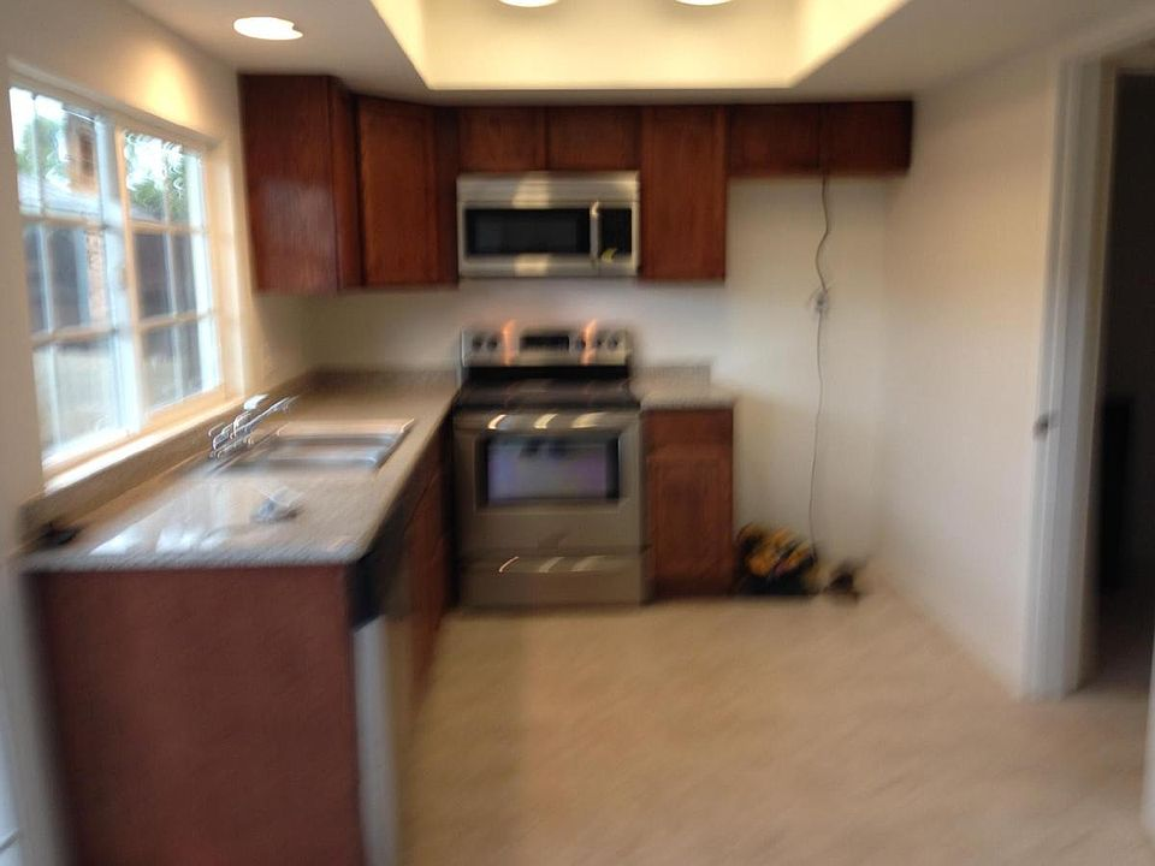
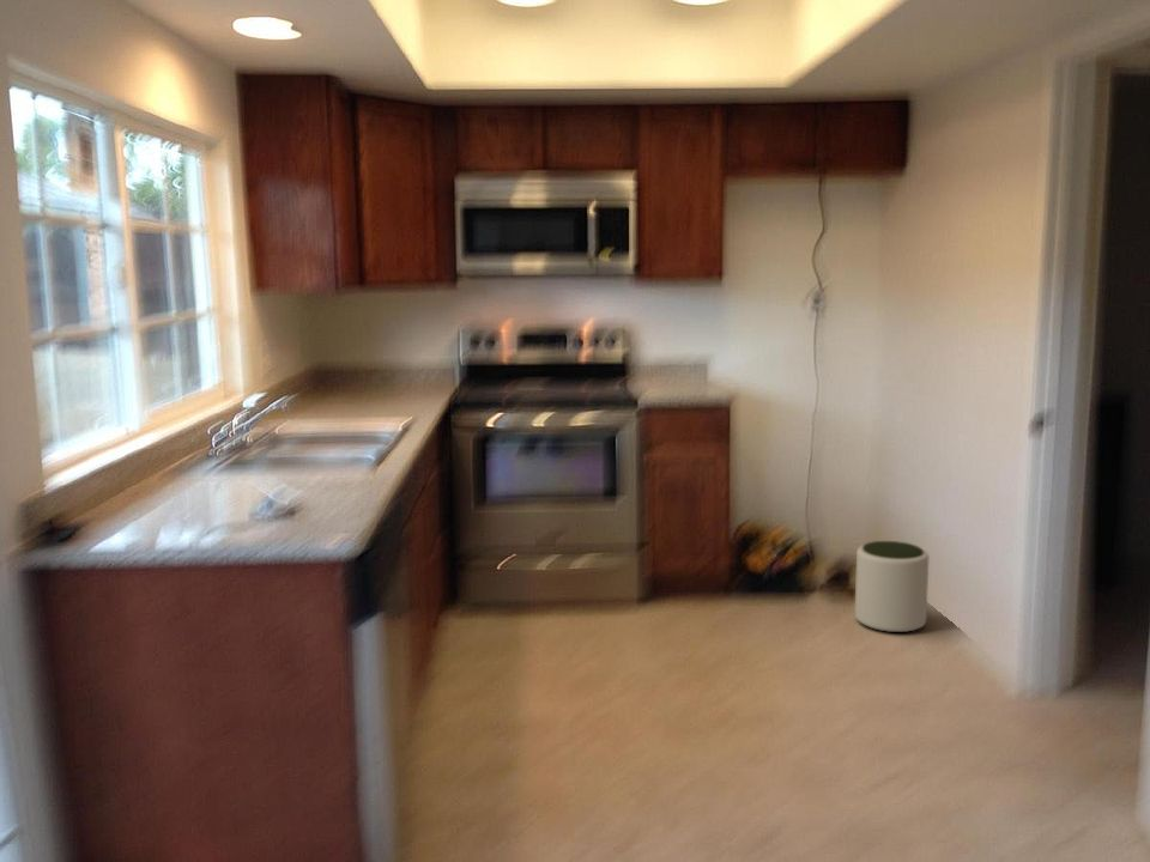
+ plant pot (891, 585)
